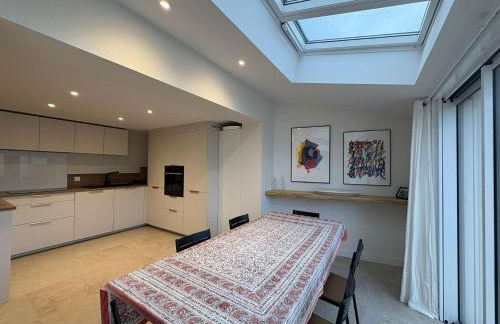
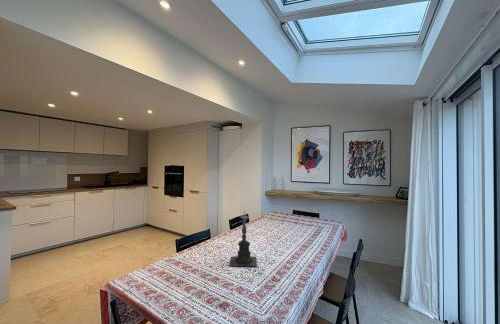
+ candle holder (243, 235)
